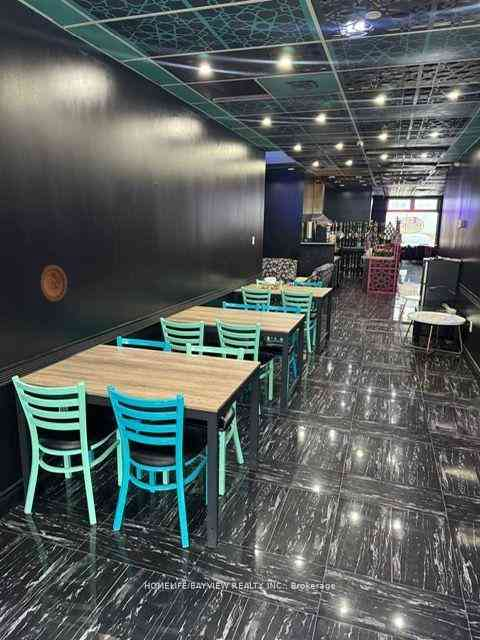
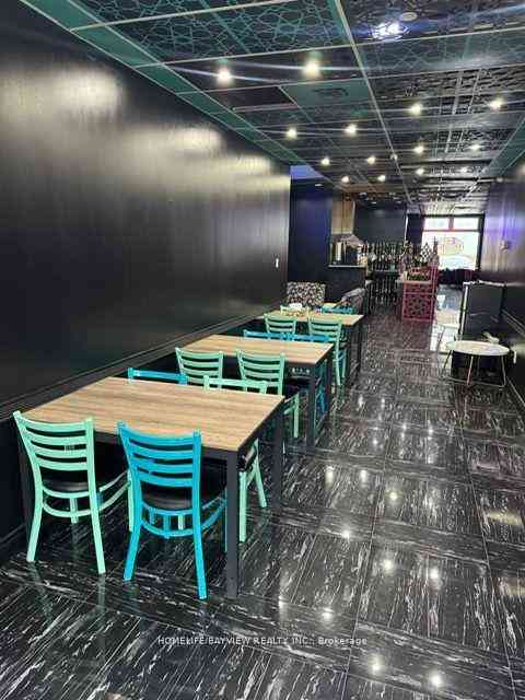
- decorative plate (53, 283)
